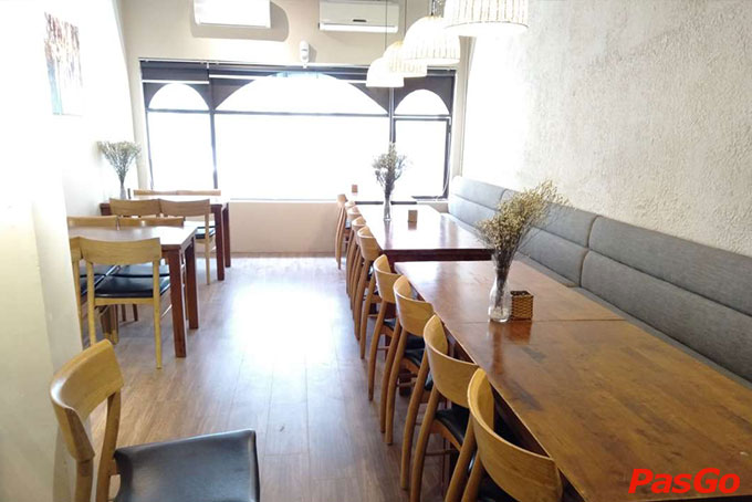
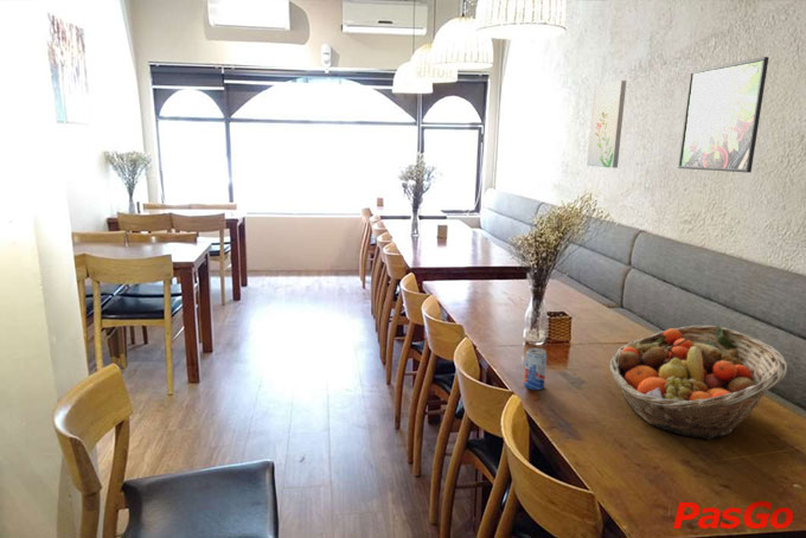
+ fruit basket (689, 374)
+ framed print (718, 119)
+ beverage can (535, 367)
+ wall art (604, 126)
